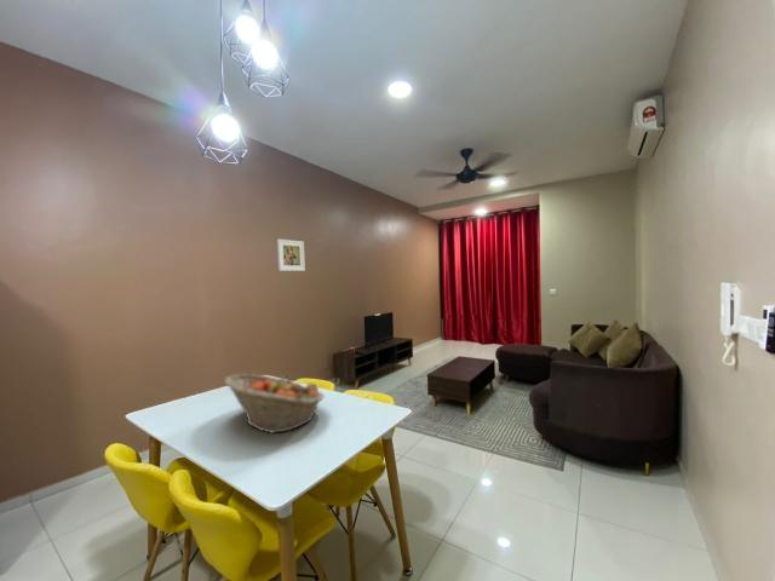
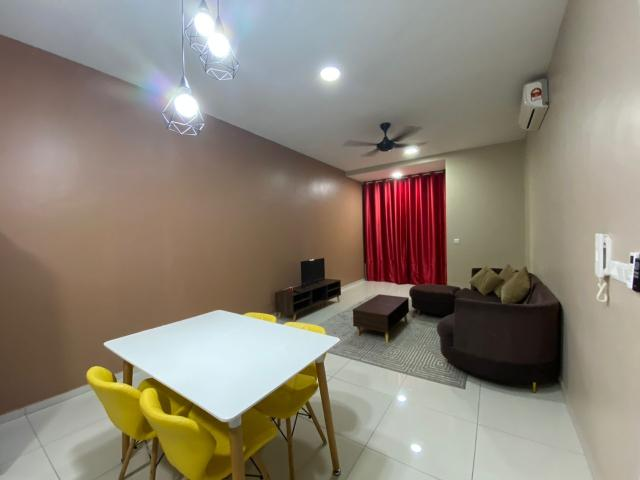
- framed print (291, 255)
- fruit basket (275, 395)
